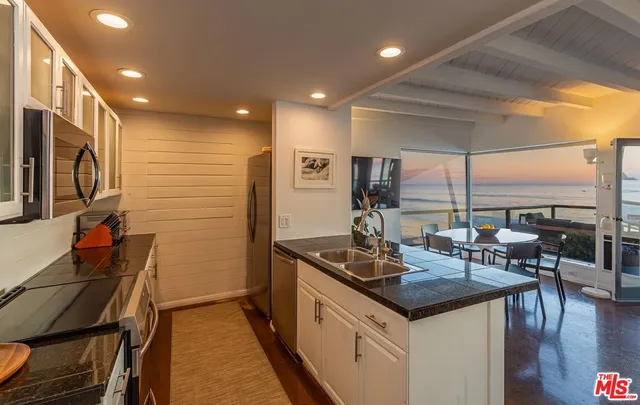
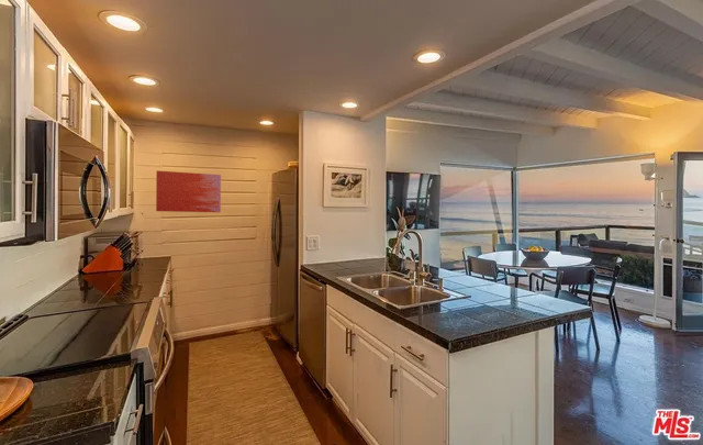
+ wall art (189, 192)
